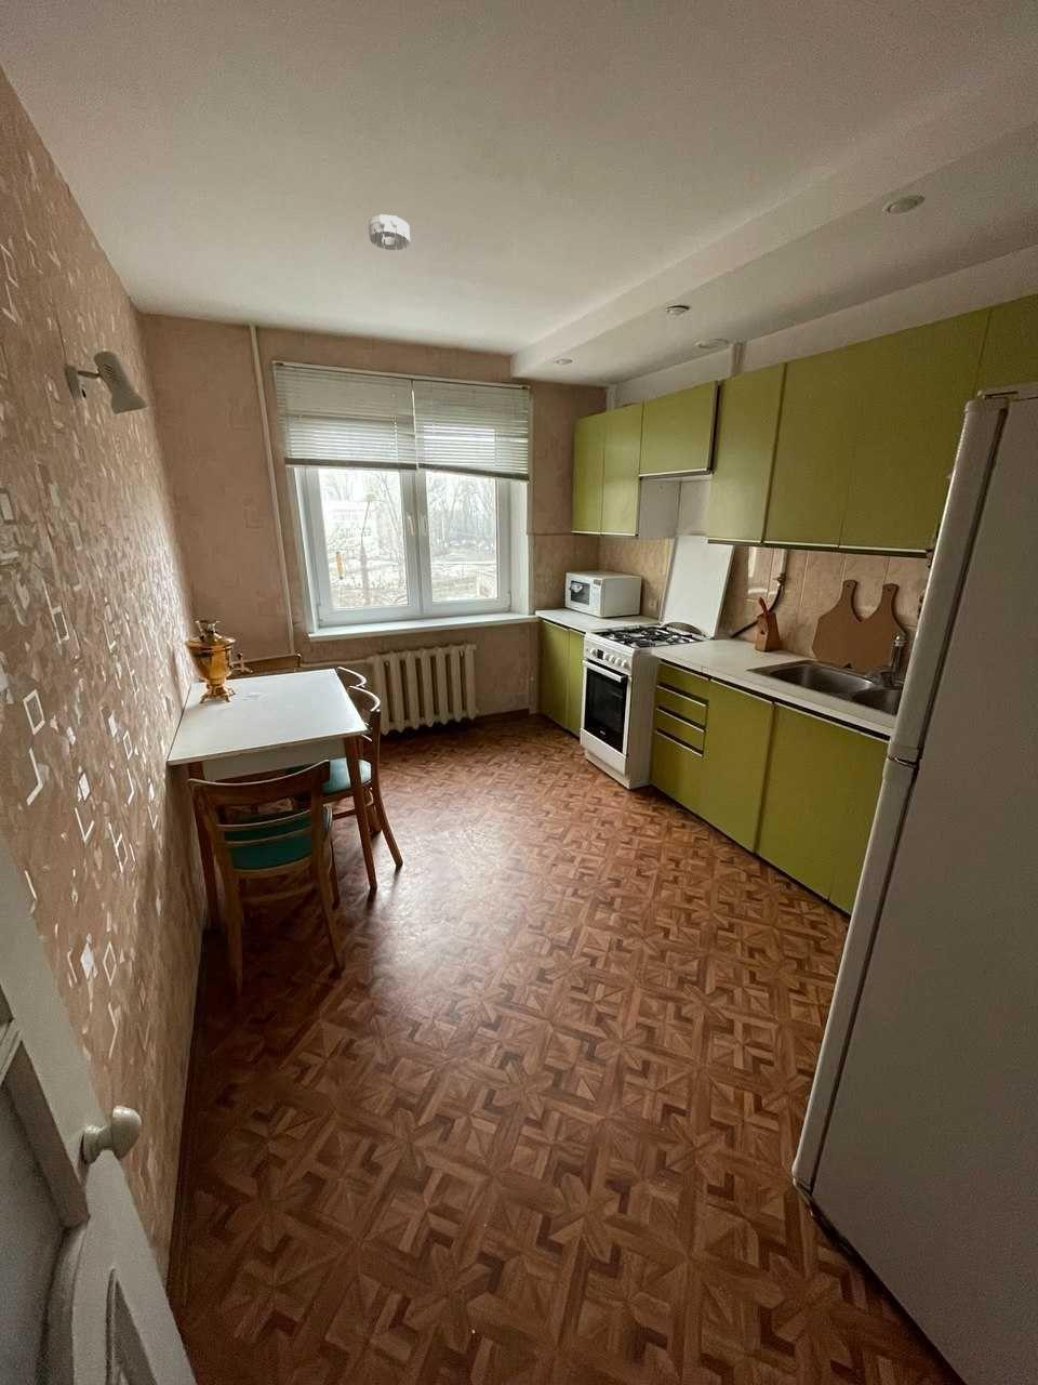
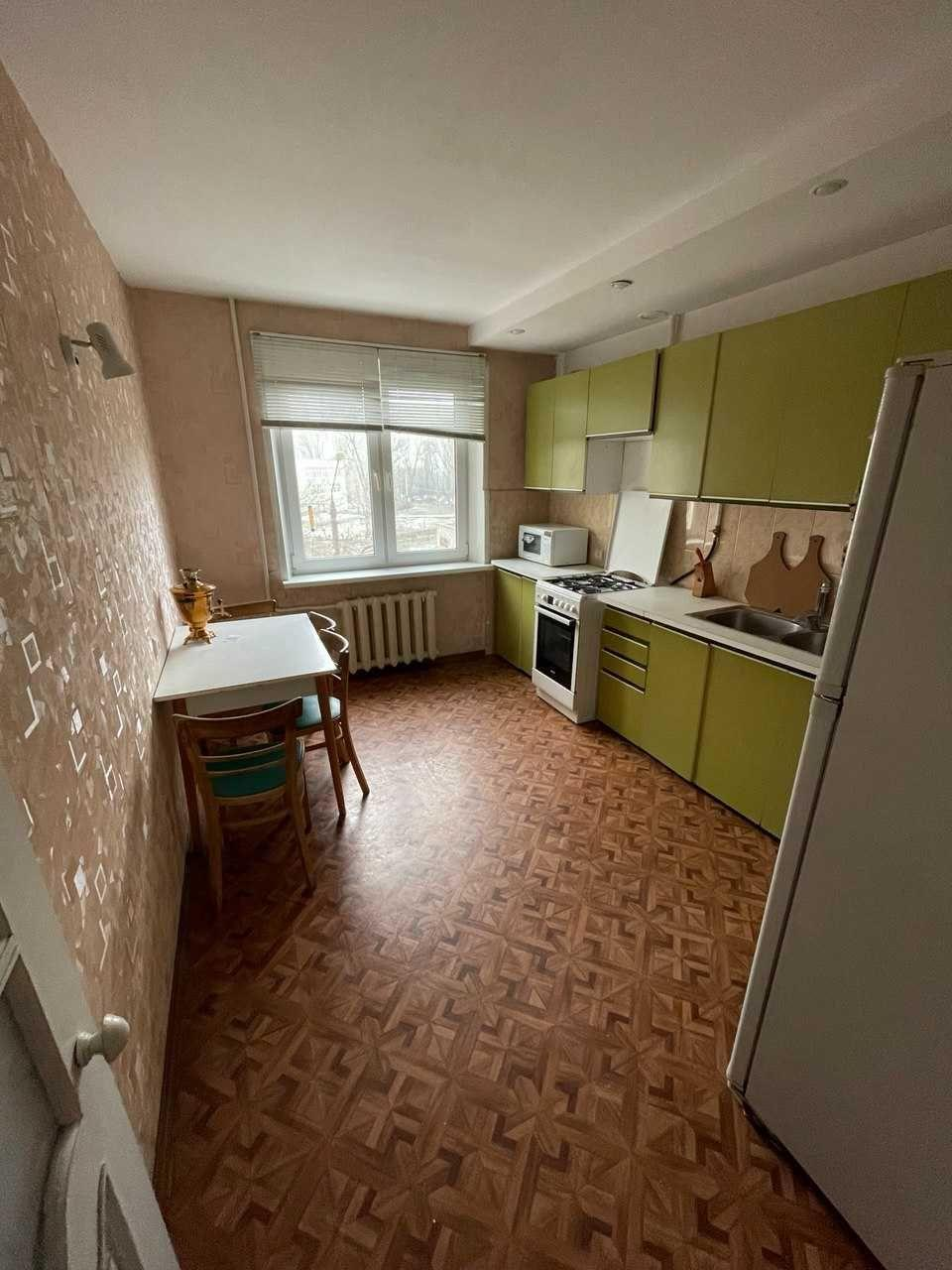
- smoke detector (389, 231)
